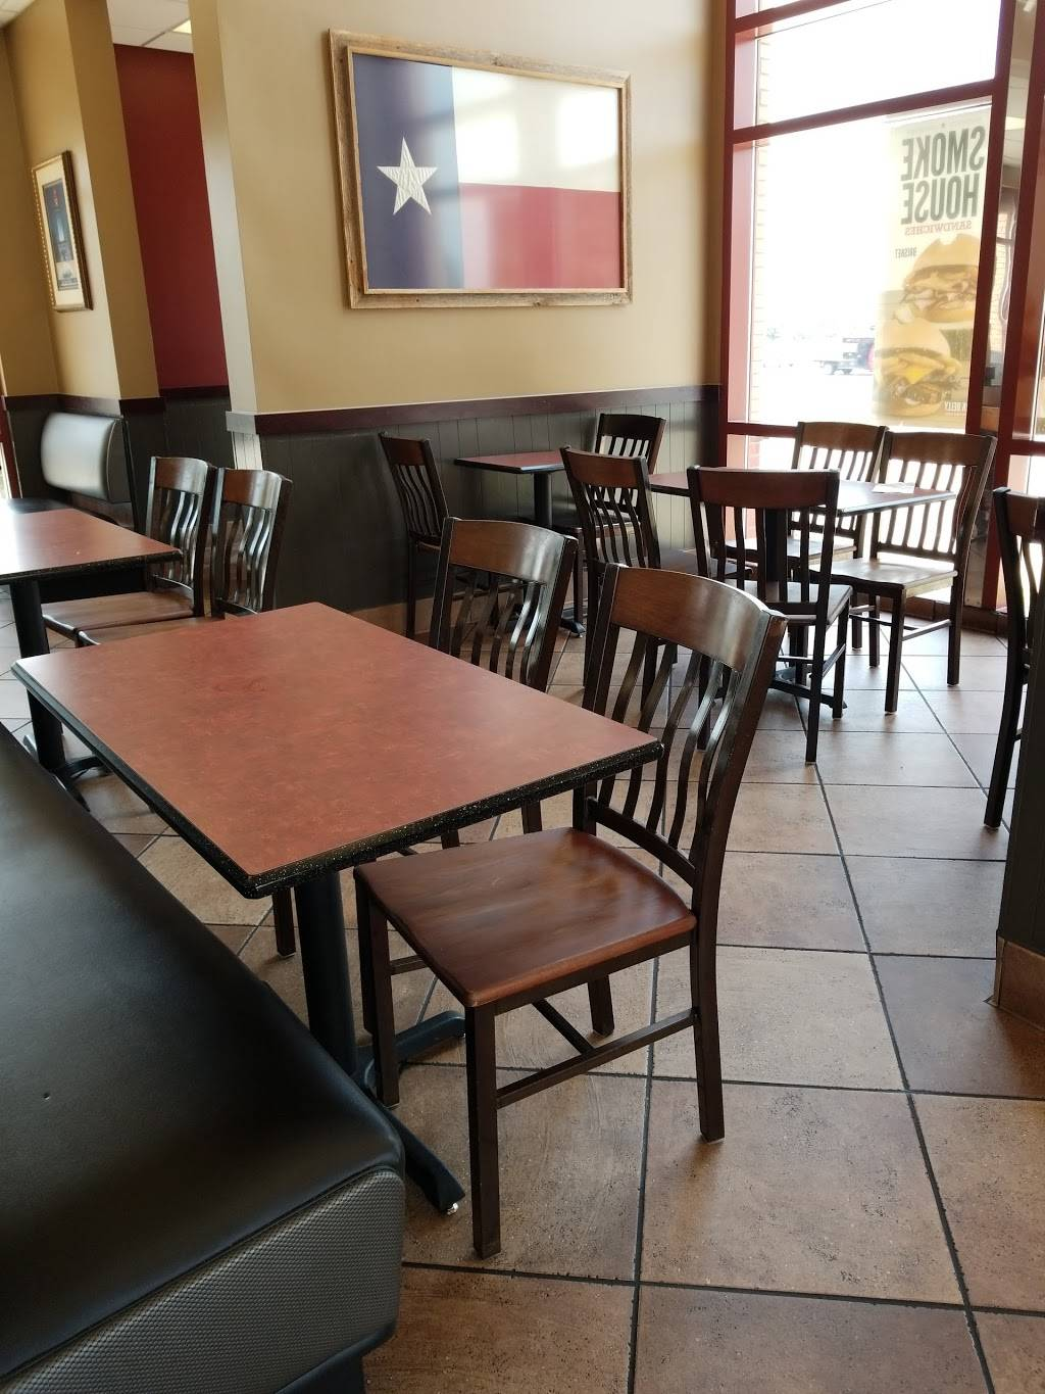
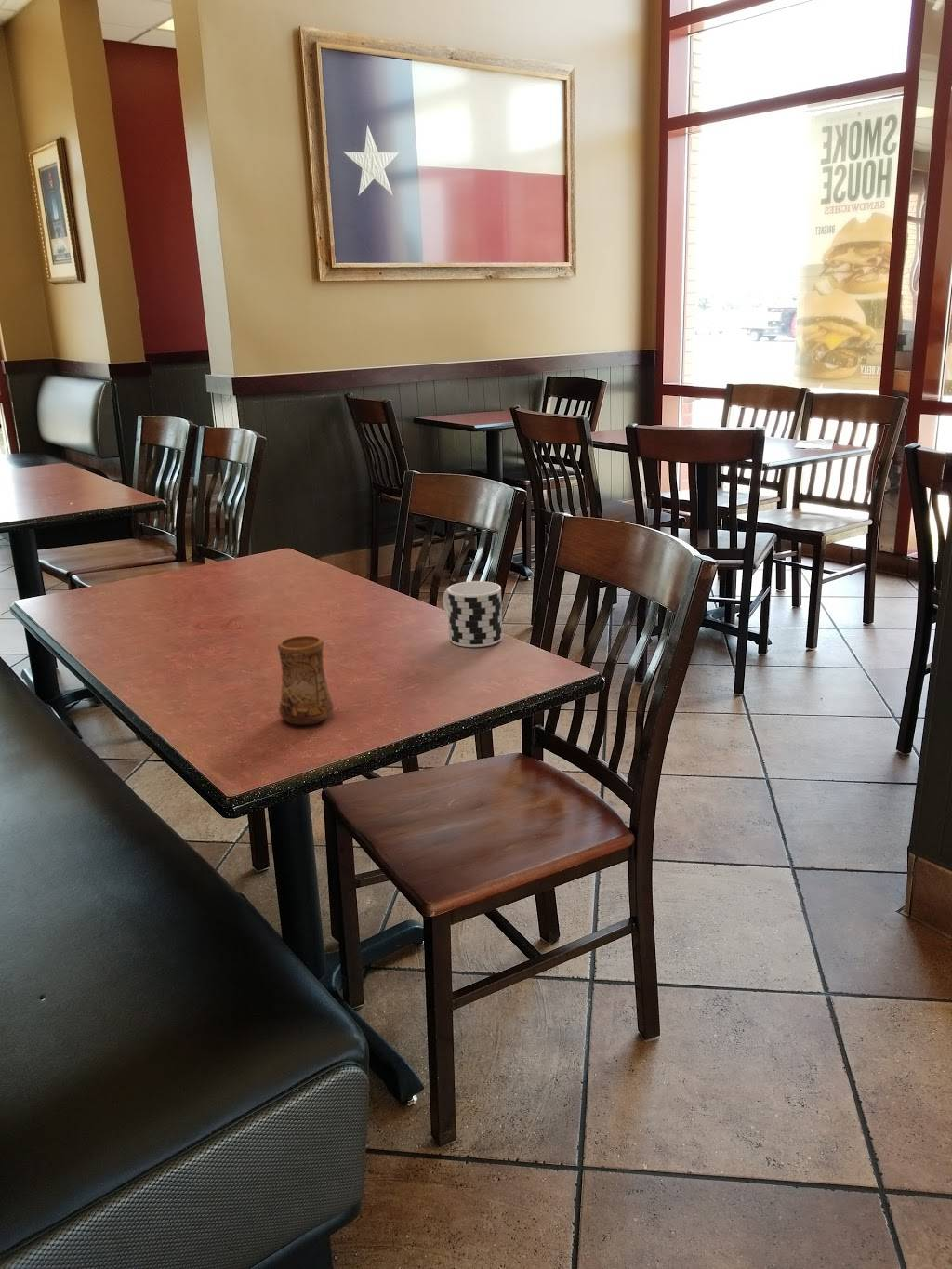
+ cup (303, 680)
+ cup (469, 612)
